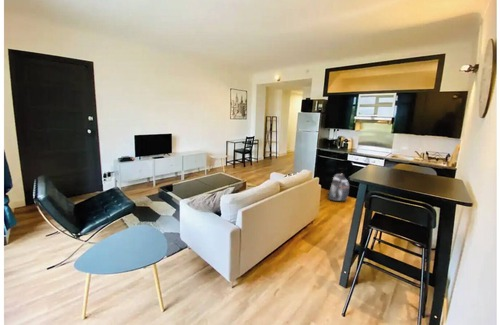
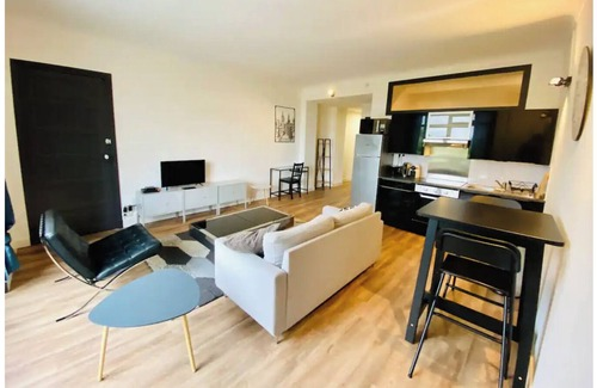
- backpack (338, 186)
